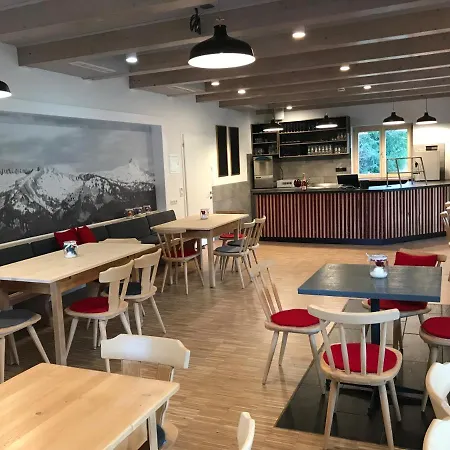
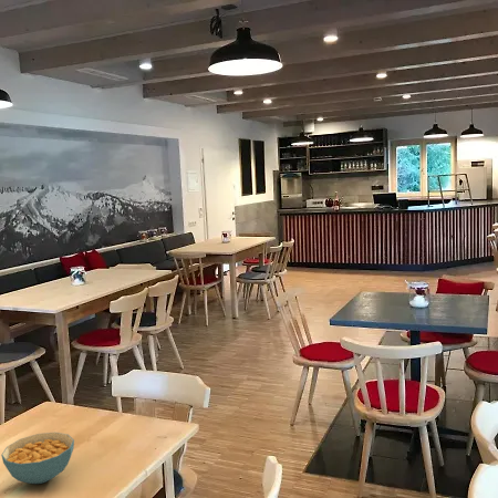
+ cereal bowl (40, 463)
